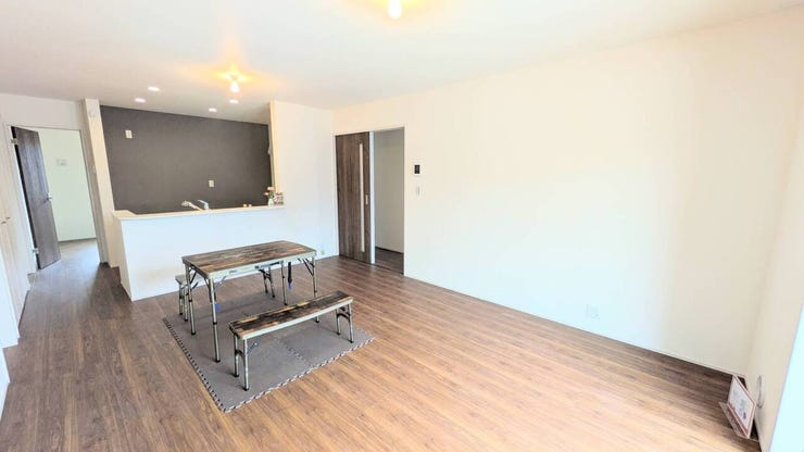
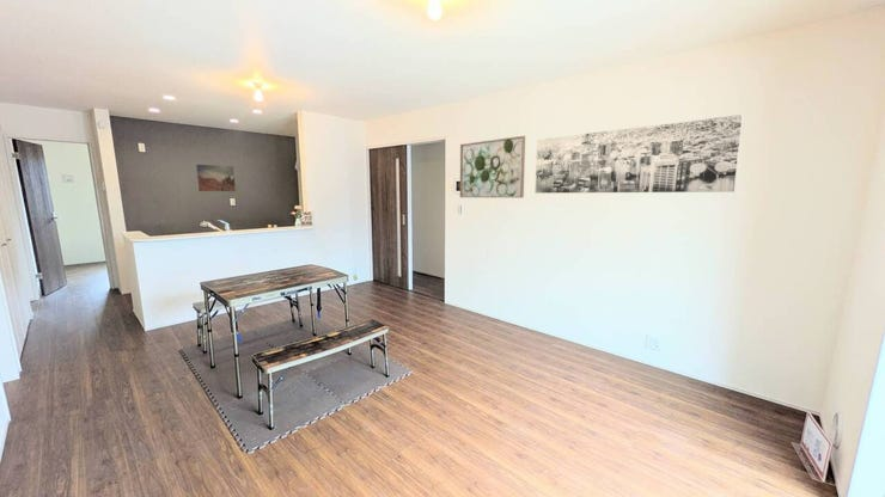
+ wall art (618, 161)
+ wall art (489, 168)
+ wall art (216, 178)
